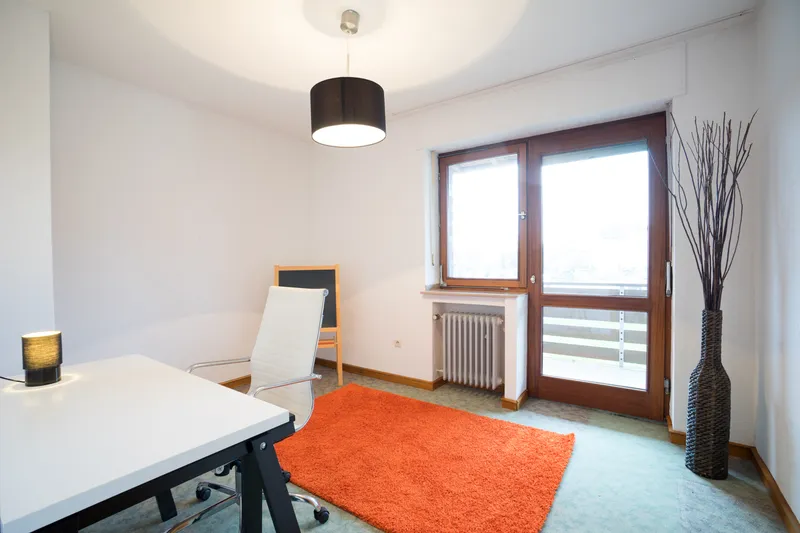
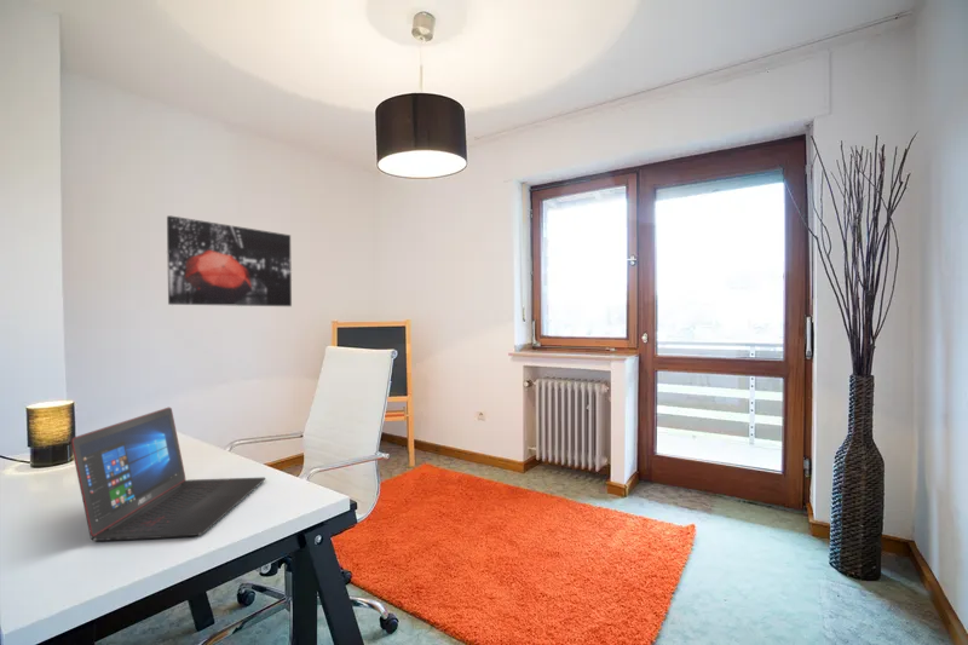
+ laptop (182, 462)
+ wall art (235, 265)
